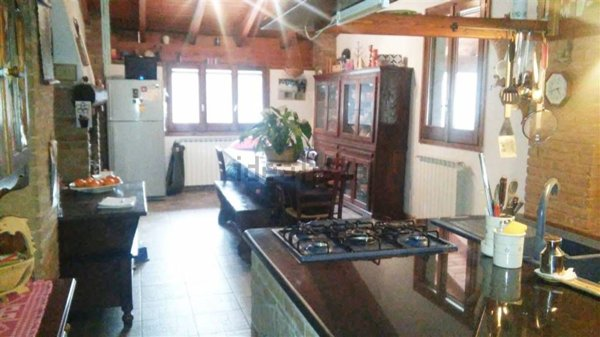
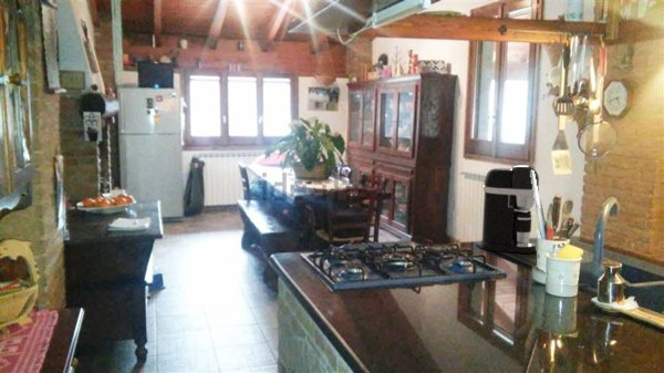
+ coffee maker (509, 206)
